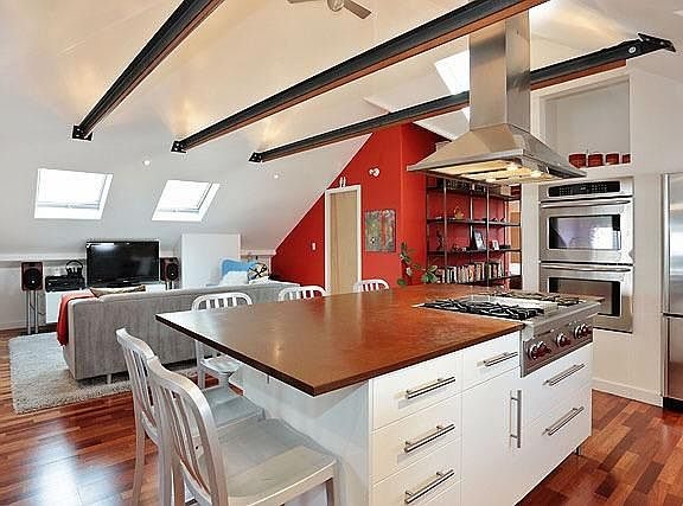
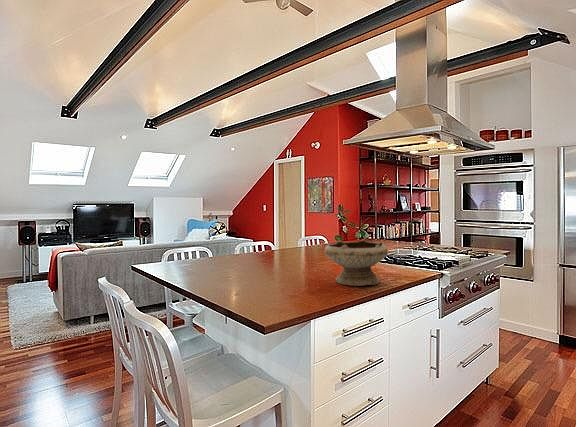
+ bowl (356, 261)
